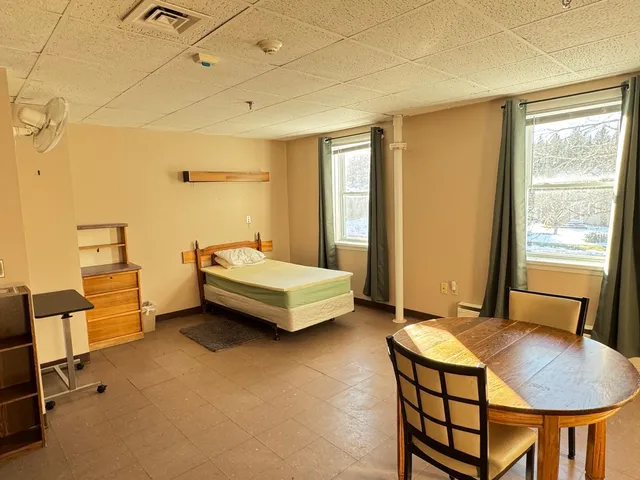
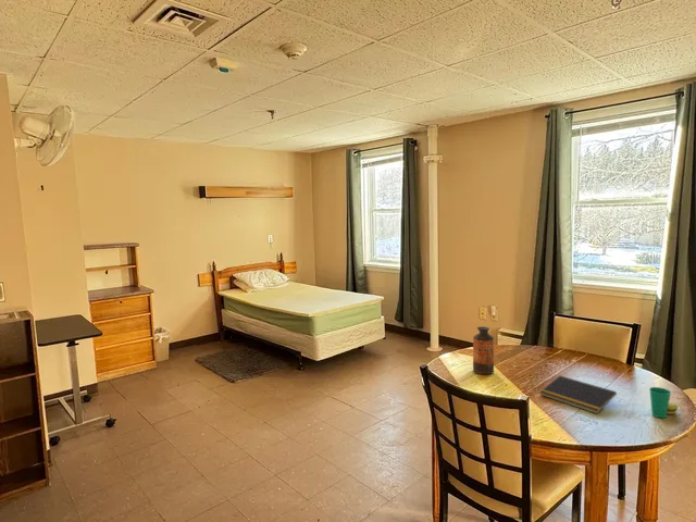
+ cup (663, 400)
+ bottle (483, 349)
+ notepad (576, 393)
